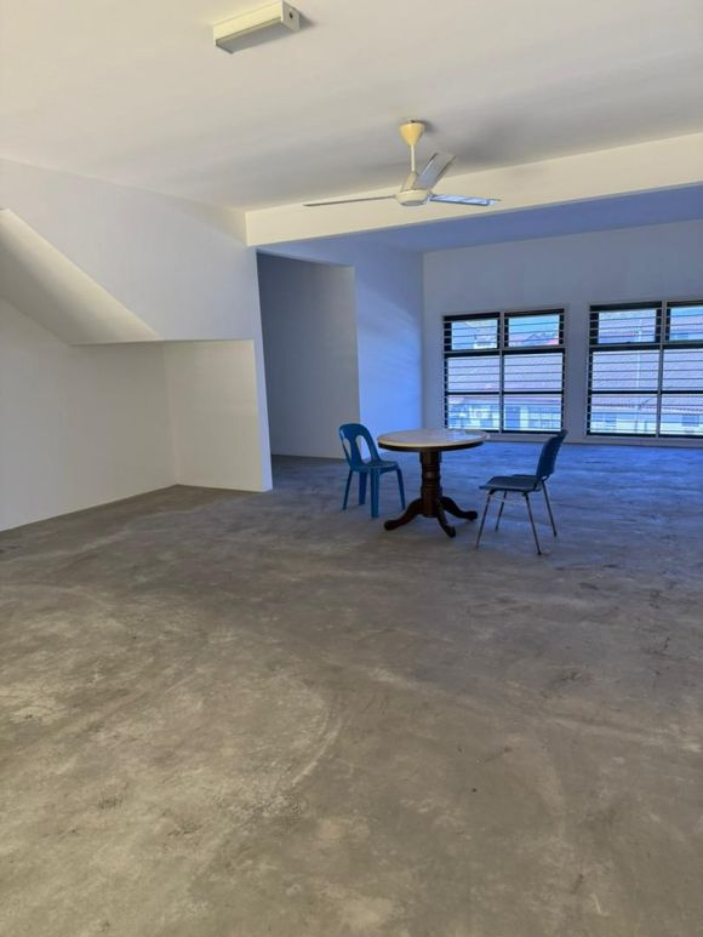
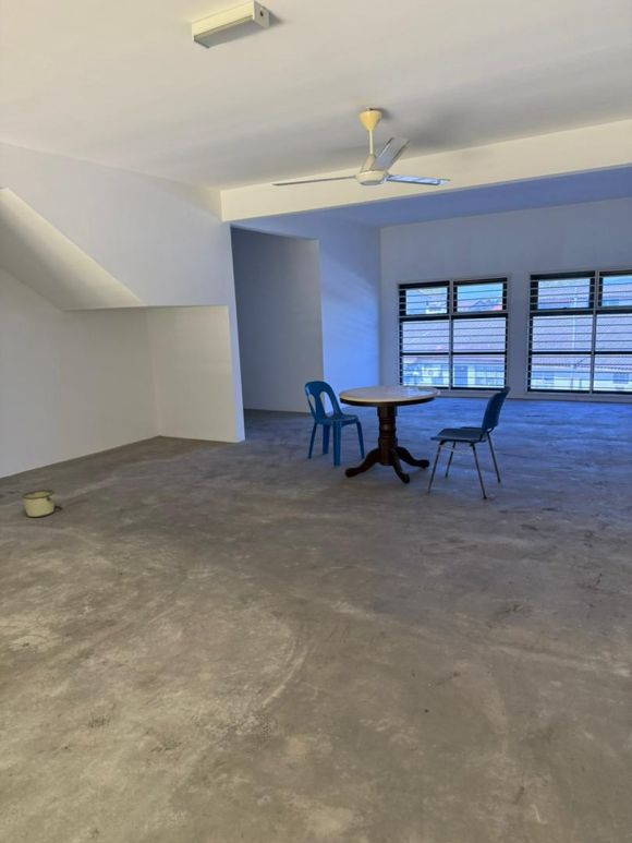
+ bucket (41, 503)
